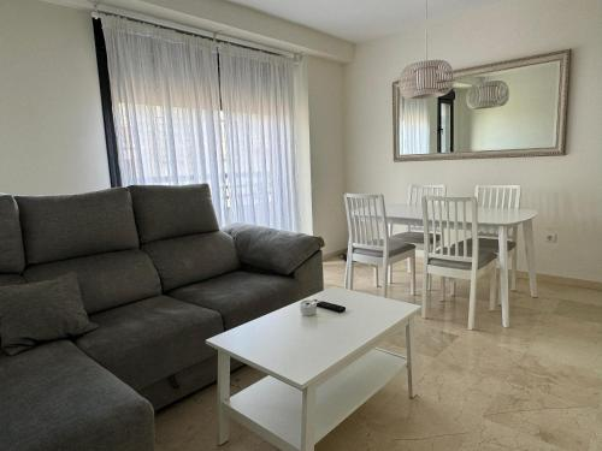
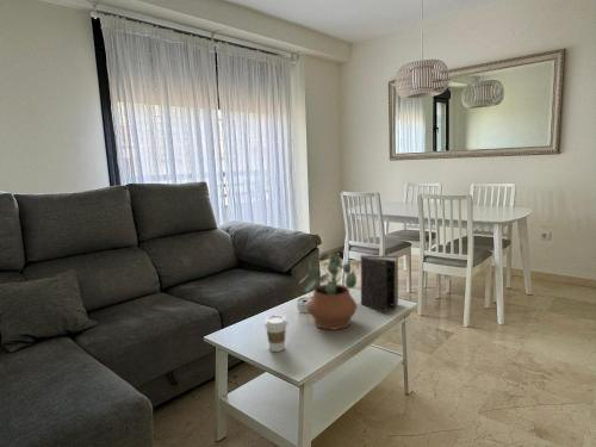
+ coffee cup (275, 333)
+ book (378, 281)
+ potted plant (327, 291)
